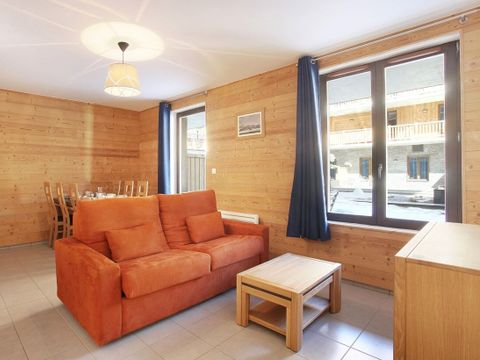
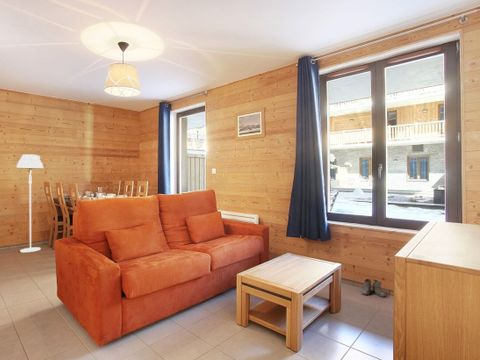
+ boots (372, 288)
+ floor lamp (30, 202)
